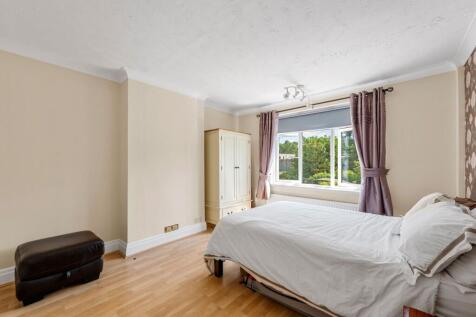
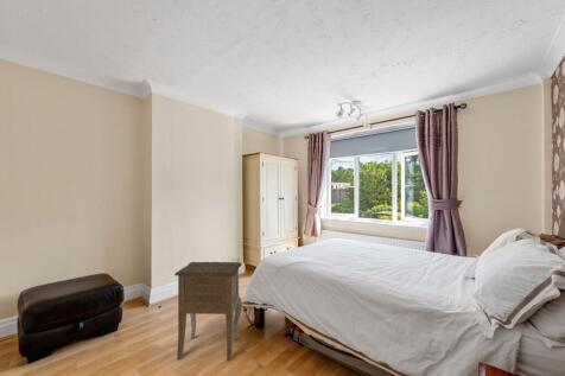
+ nightstand (210, 306)
